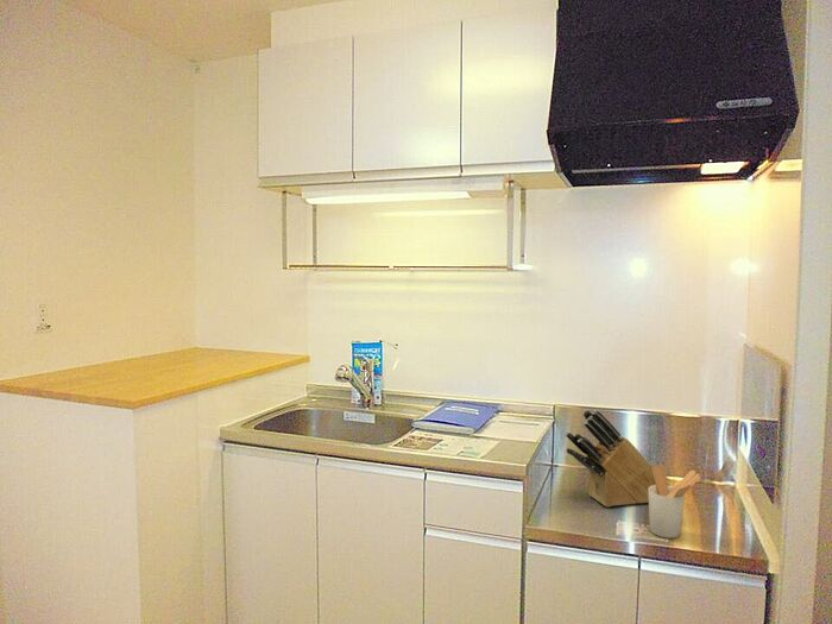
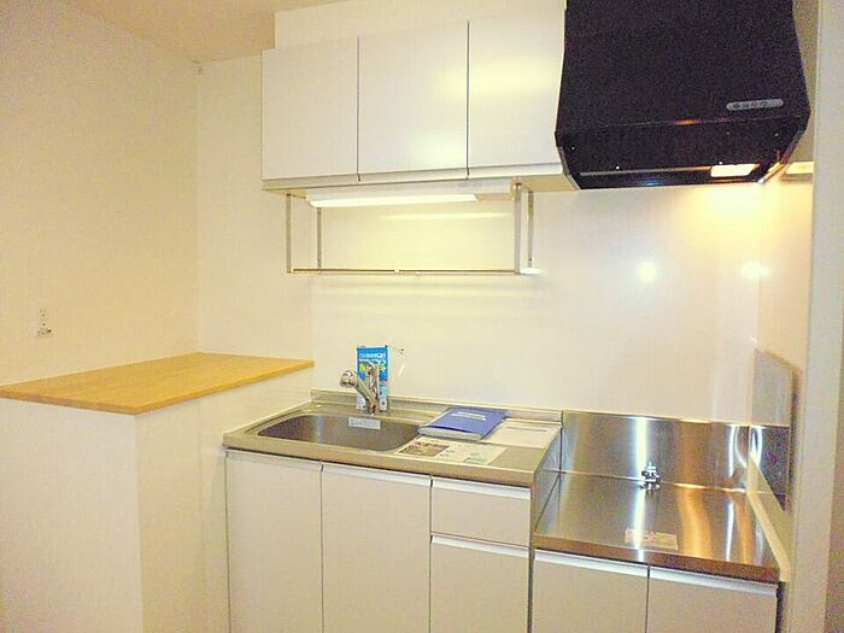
- knife block (619, 453)
- utensil holder (674, 500)
